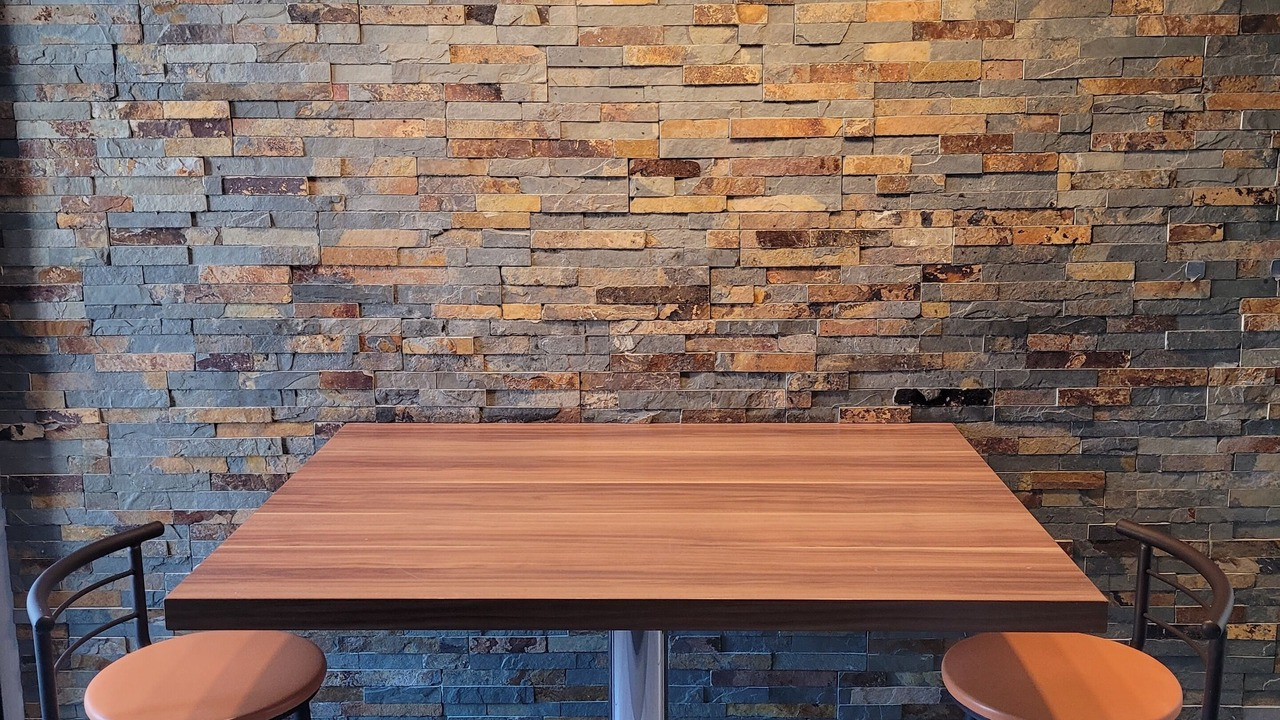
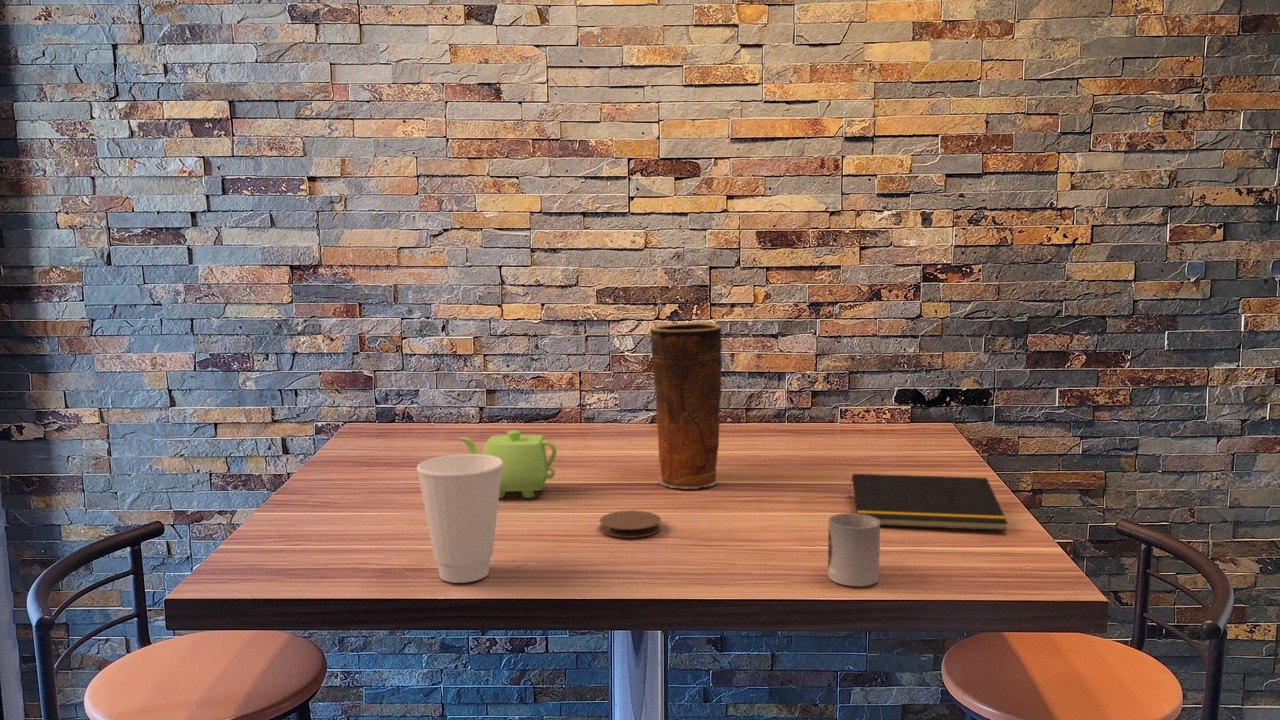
+ teapot (507, 461)
+ cup (856, 545)
+ coaster (630, 523)
+ vase (686, 404)
+ cup (462, 519)
+ notepad (924, 500)
